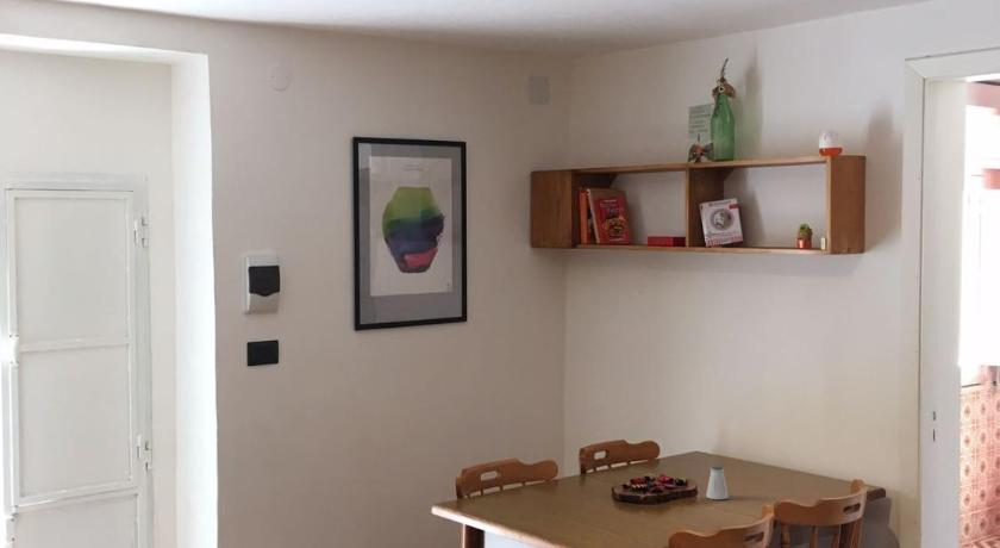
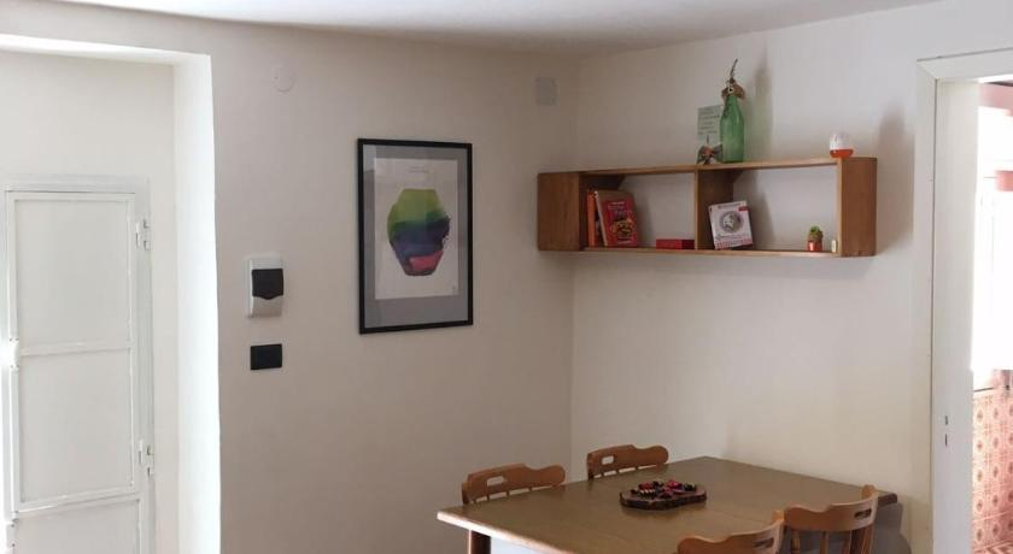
- saltshaker (717, 481)
